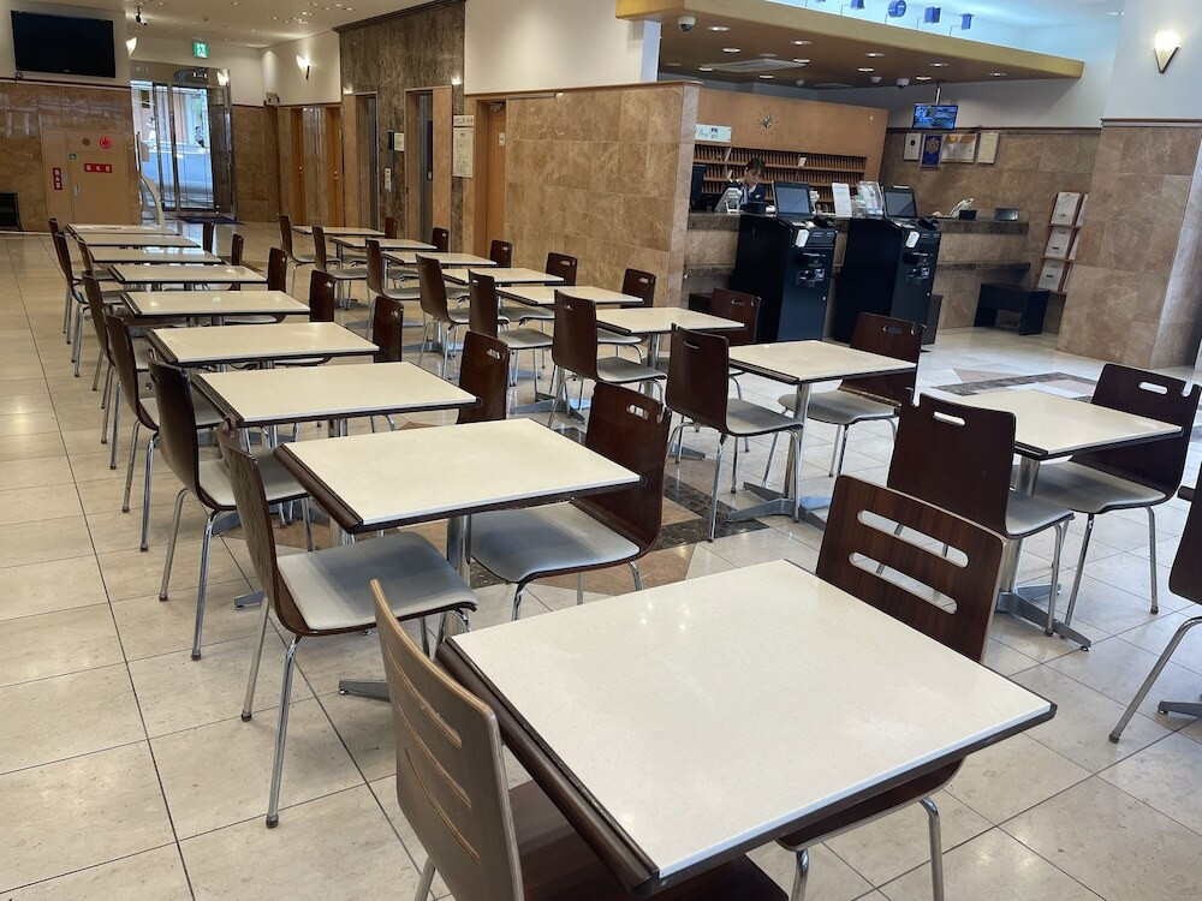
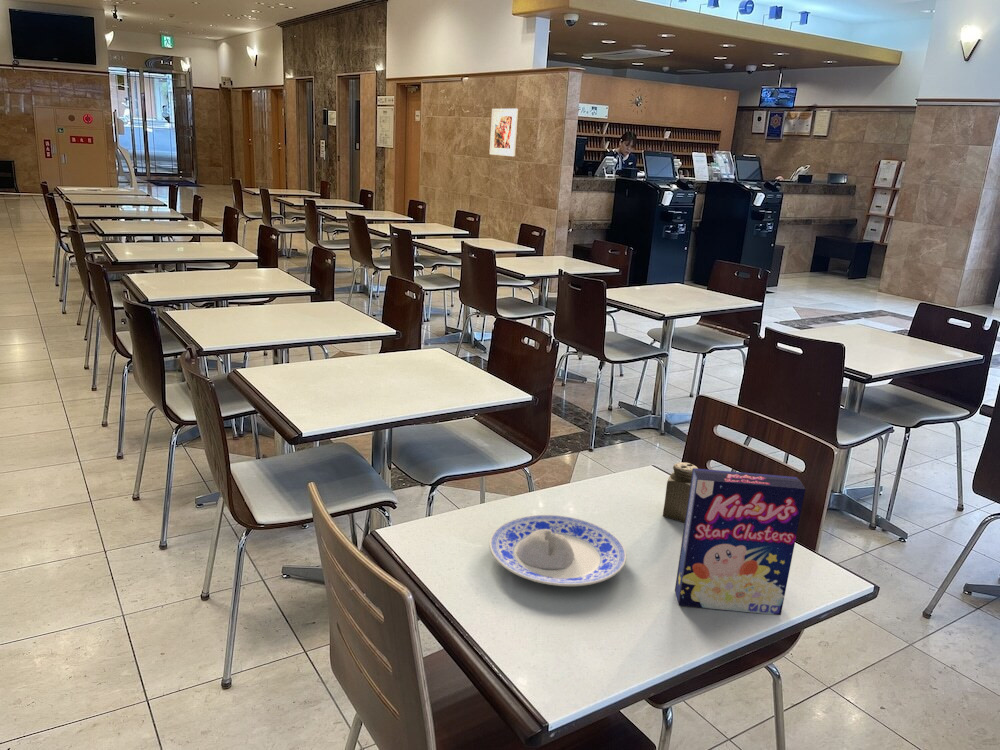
+ plate (557, 546)
+ salt shaker (683, 490)
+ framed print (503, 132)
+ cereal box (737, 541)
